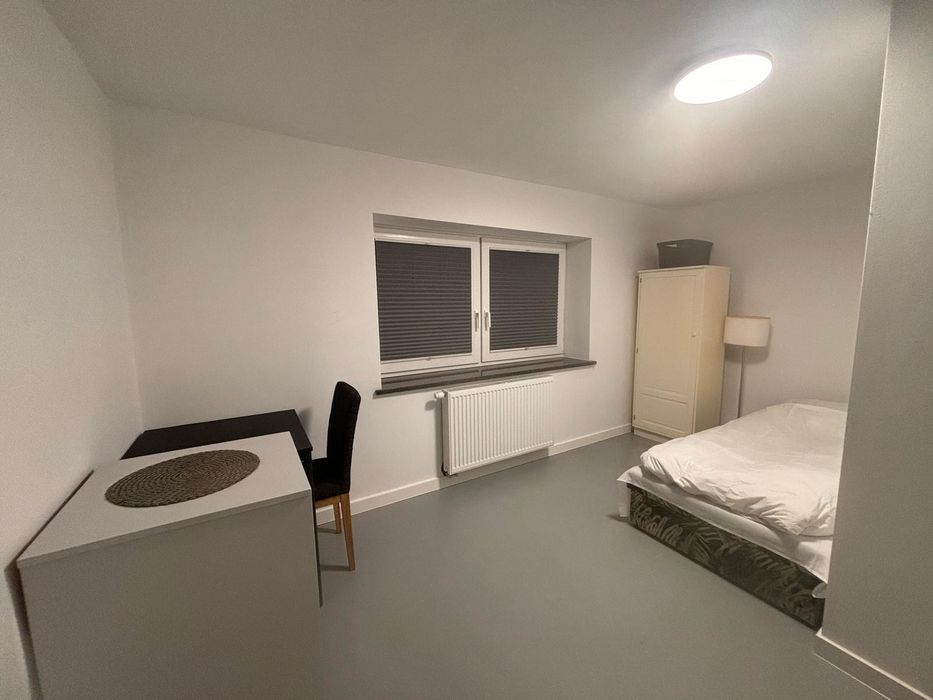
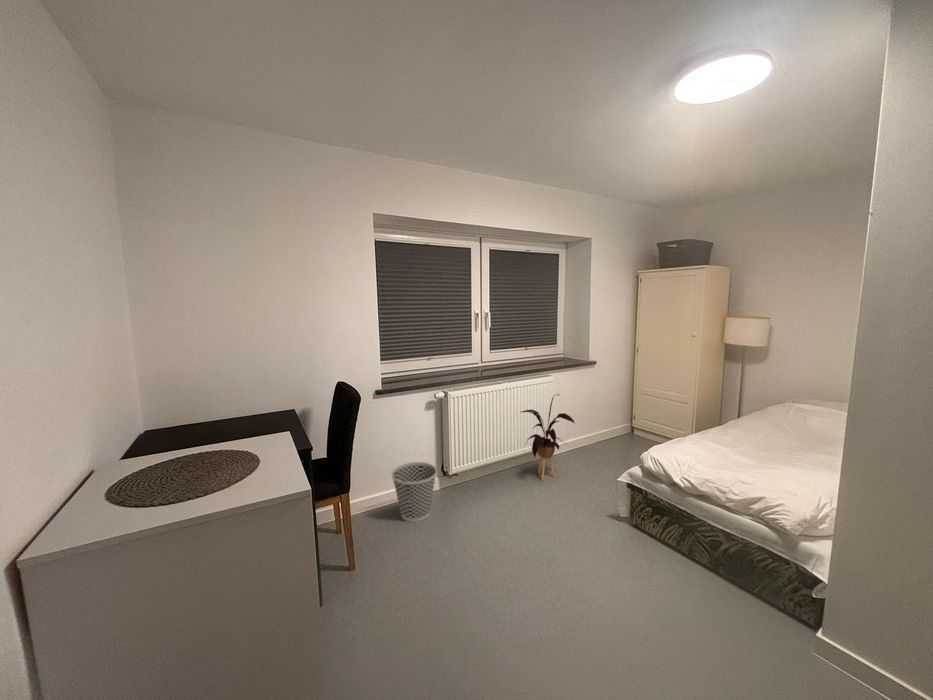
+ wastebasket (414, 492)
+ house plant (544, 437)
